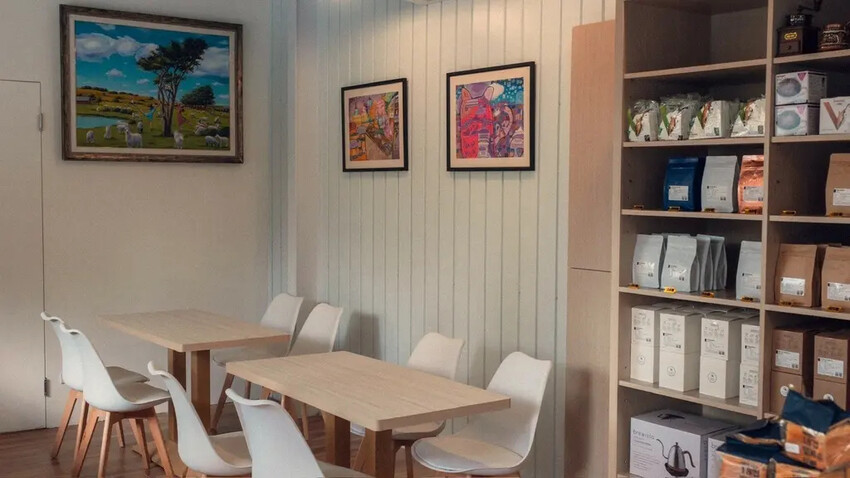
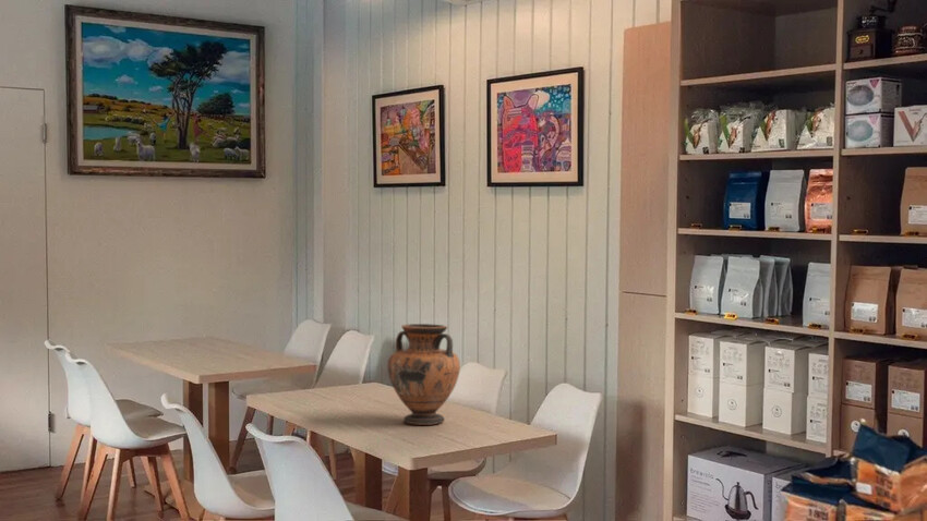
+ vase (423, 373)
